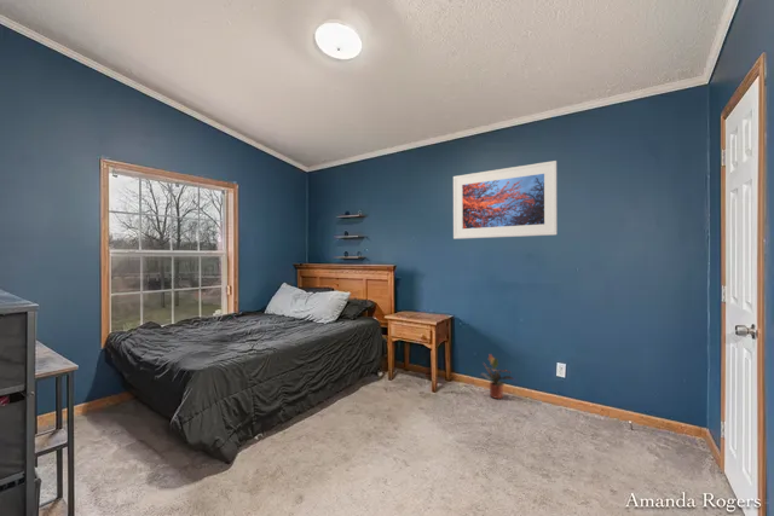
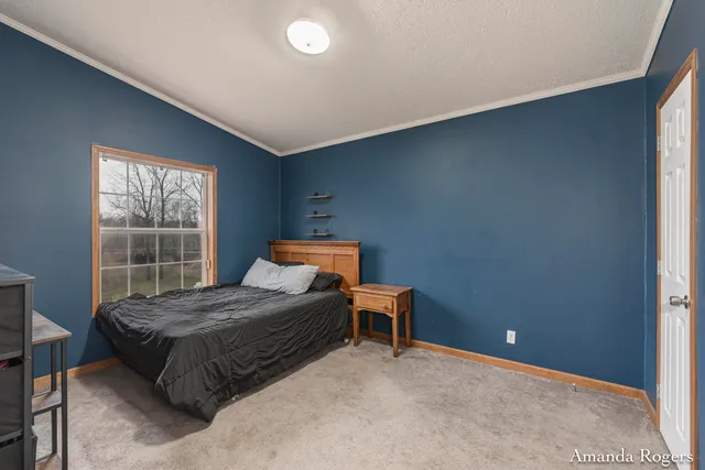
- potted plant (495, 377)
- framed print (501, 203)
